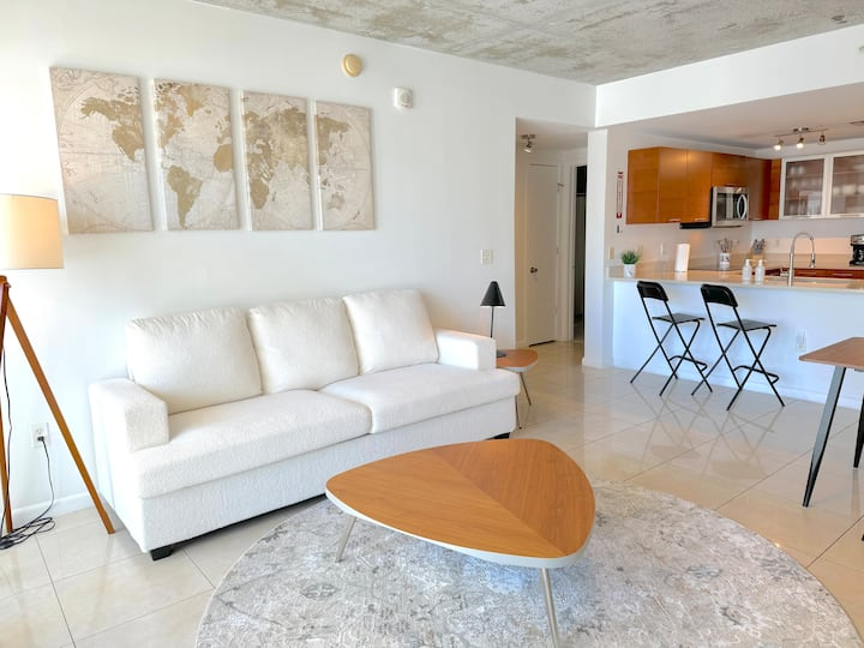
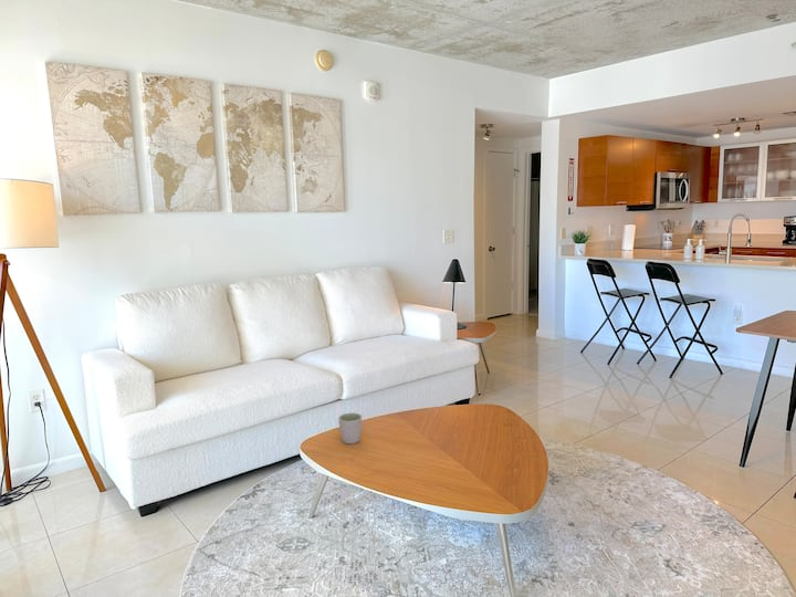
+ mug (348, 427)
